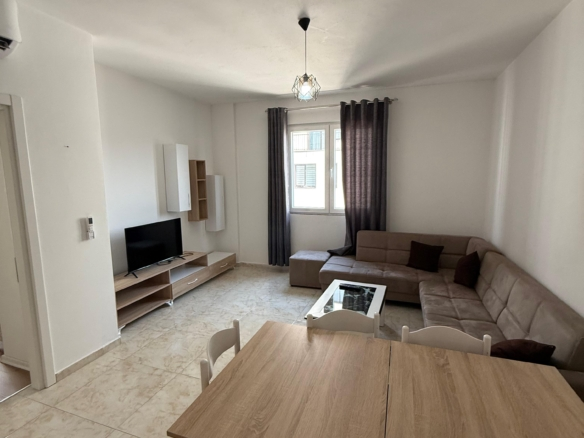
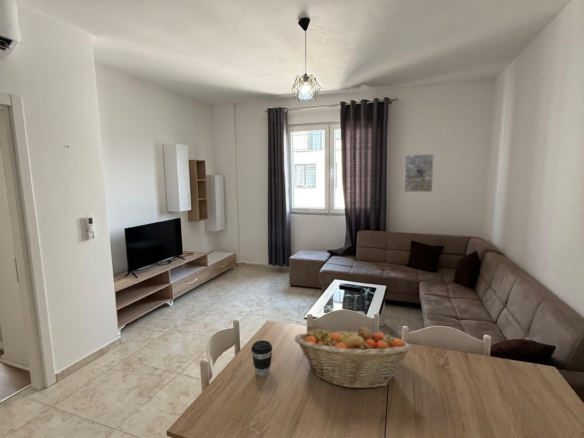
+ coffee cup (262, 358)
+ fruit basket (350, 349)
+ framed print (418, 173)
